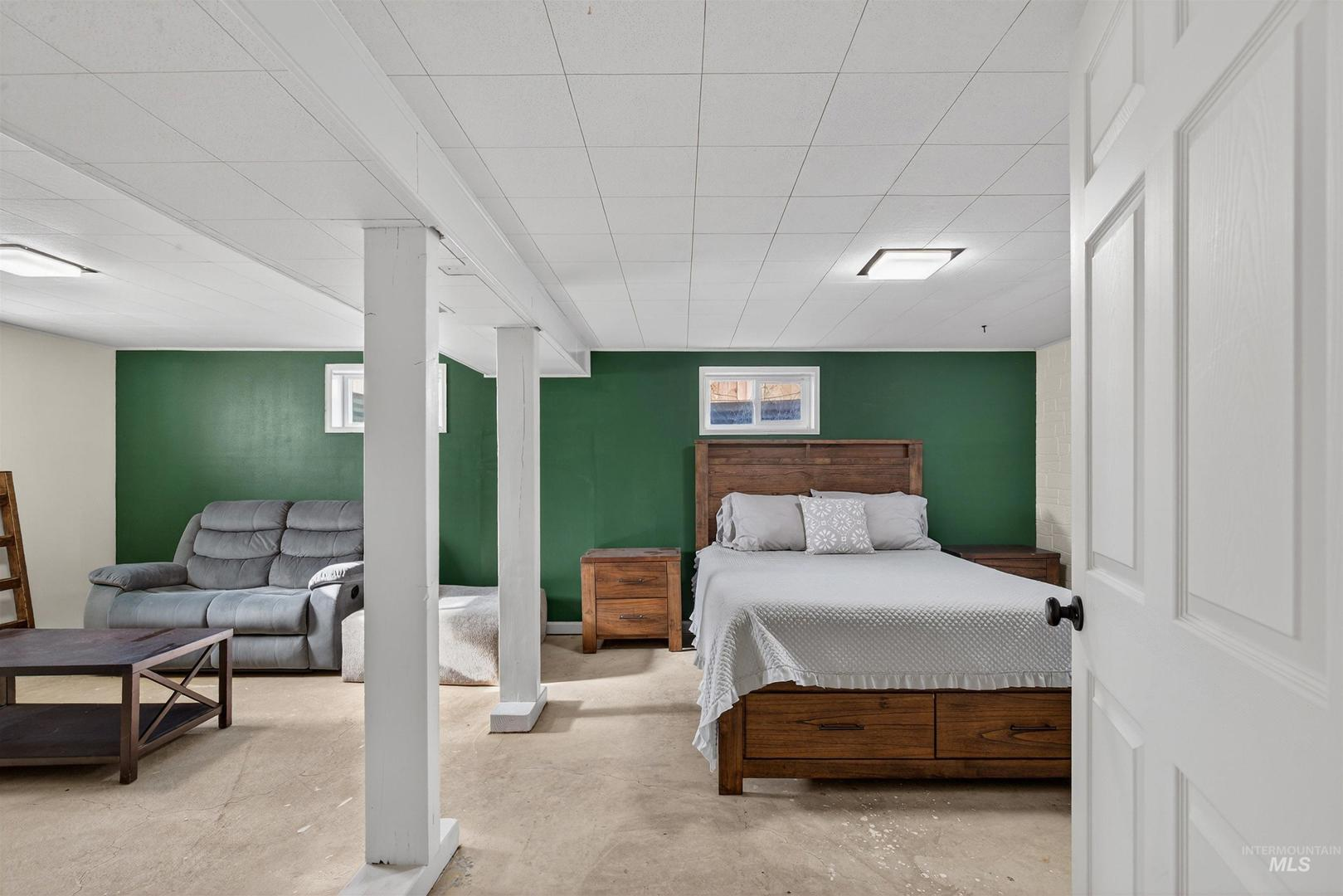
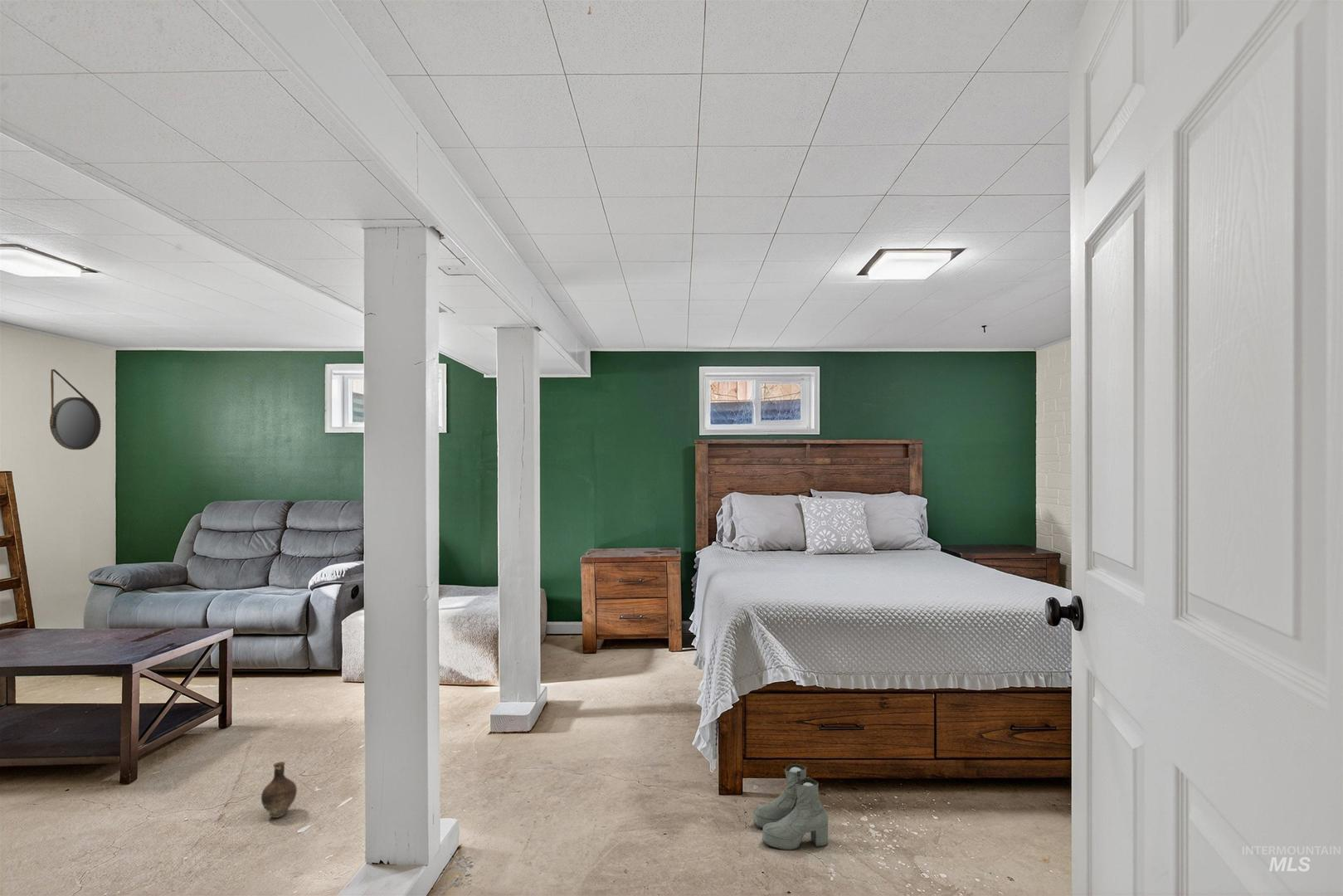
+ ceramic jug (279, 789)
+ boots (790, 804)
+ home mirror (75, 411)
